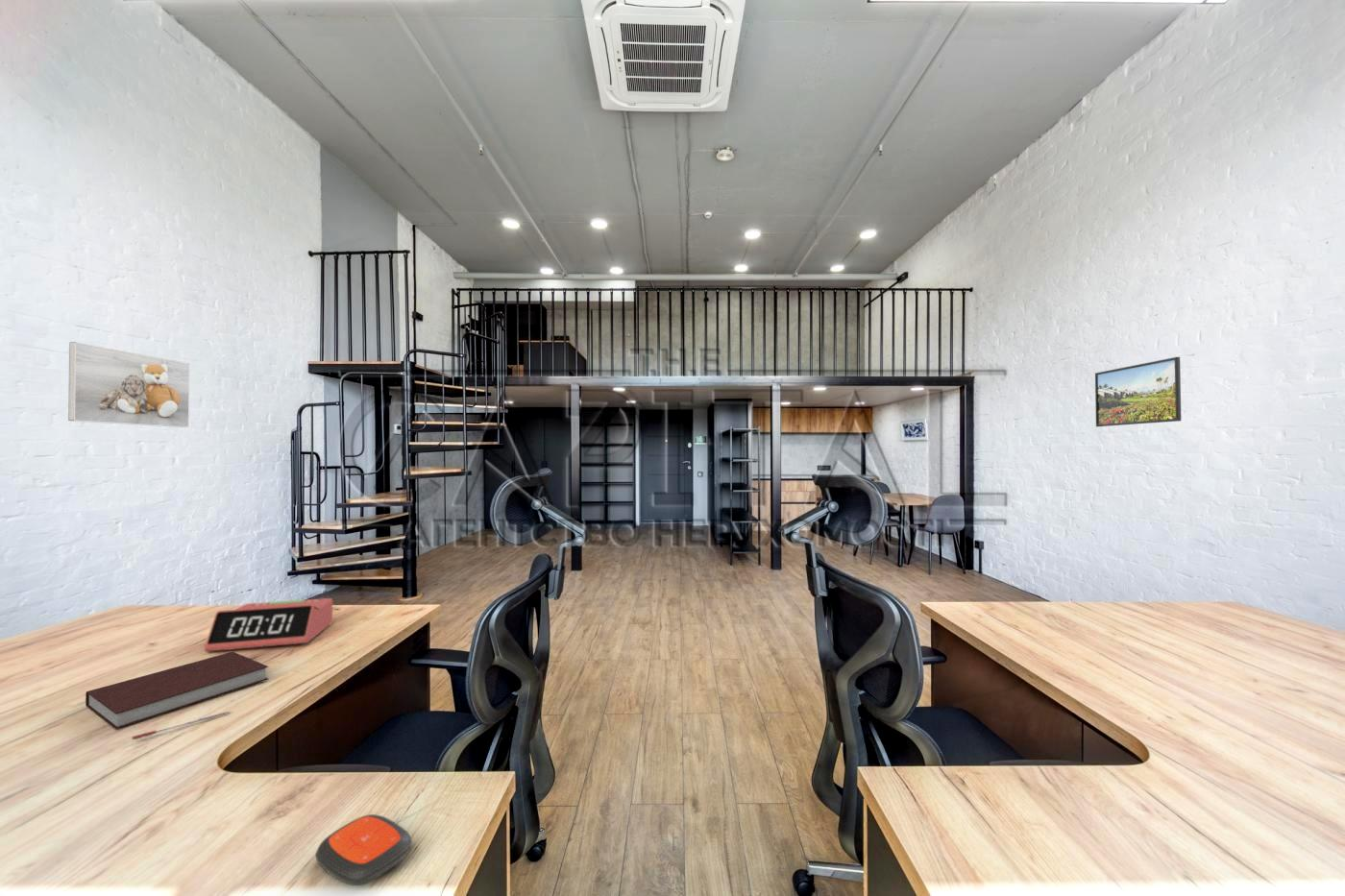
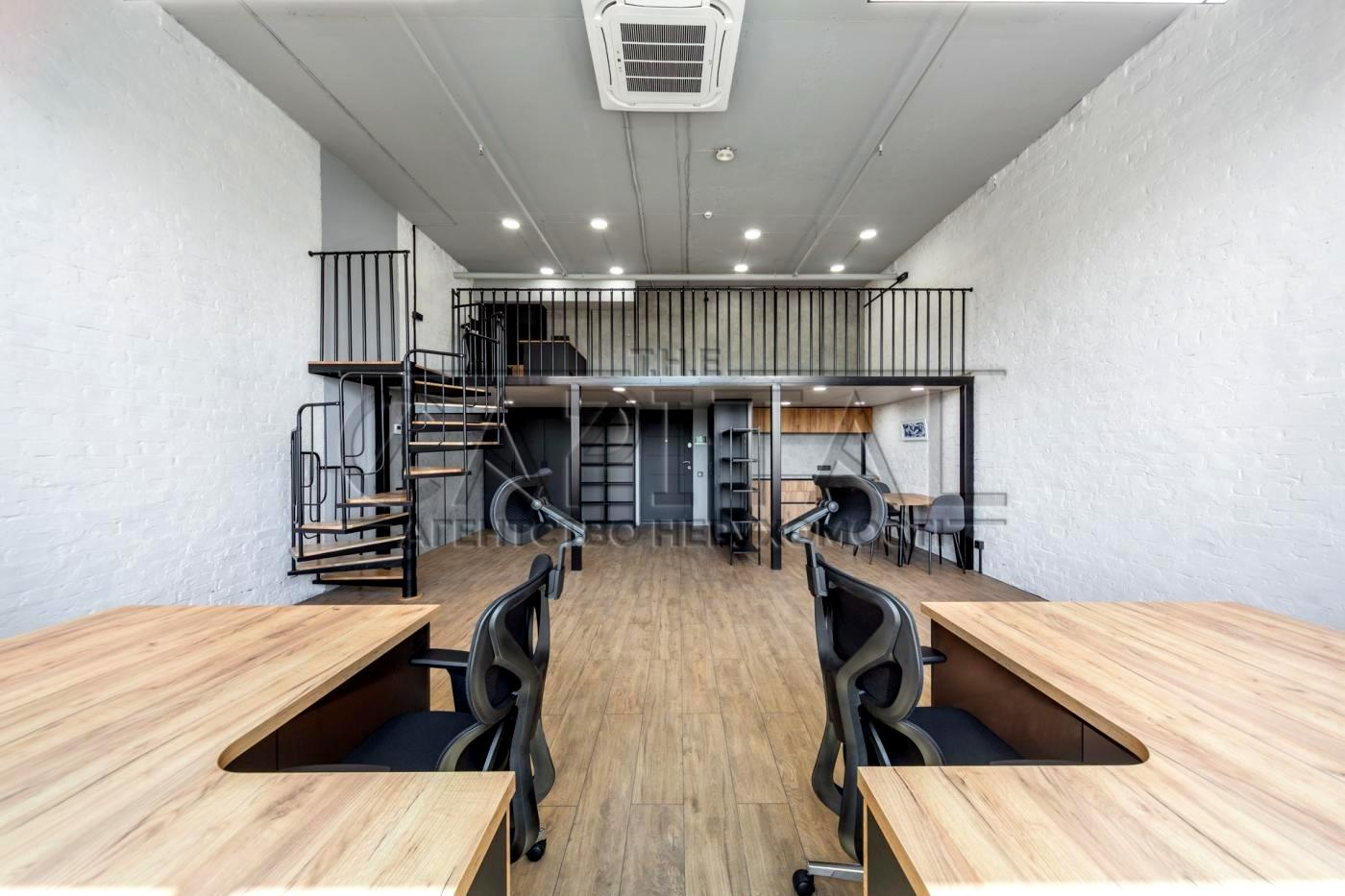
- alarm clock (274, 619)
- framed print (1134, 395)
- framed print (134, 389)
- notebook (182, 685)
- remote control (364, 848)
- pen (183, 724)
